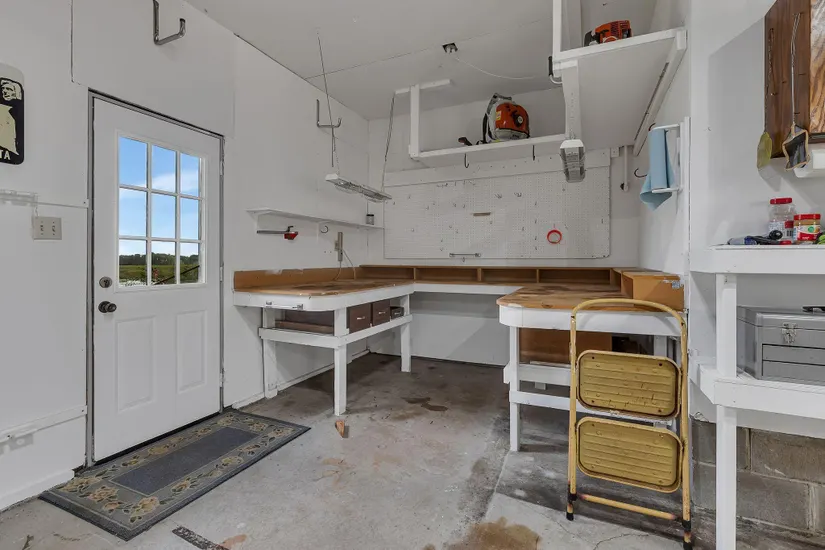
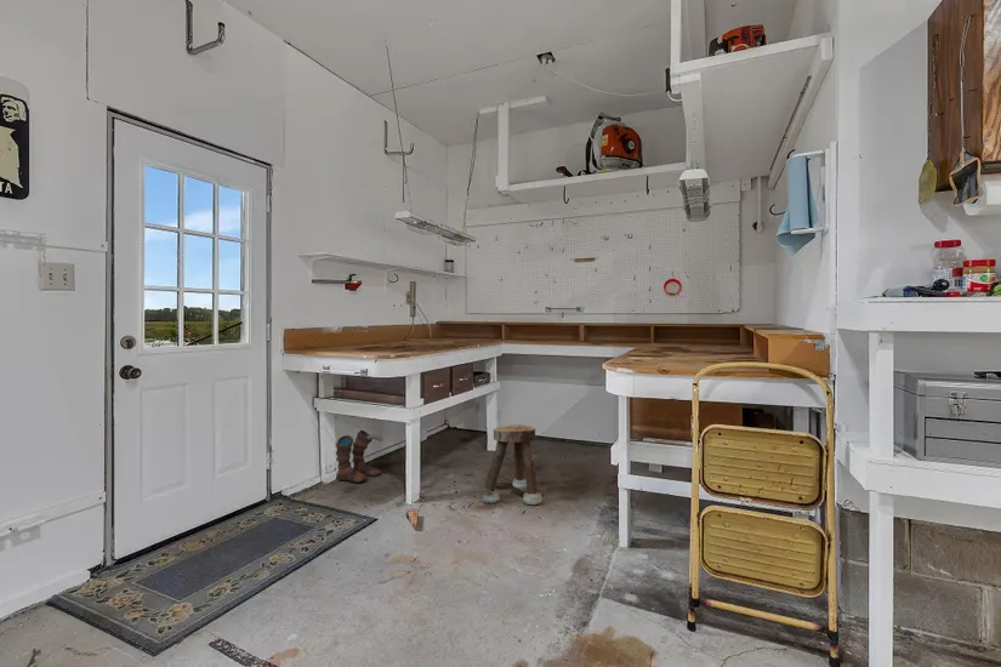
+ boots (362, 452)
+ stool (514, 458)
